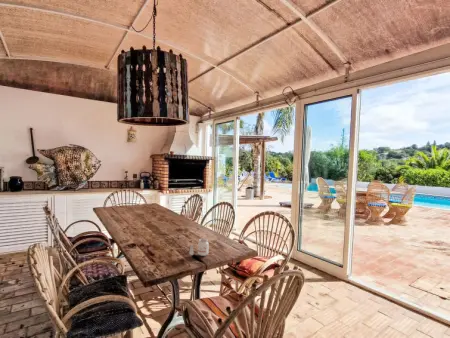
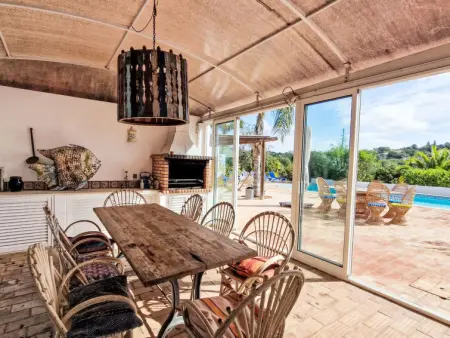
- candle (199, 248)
